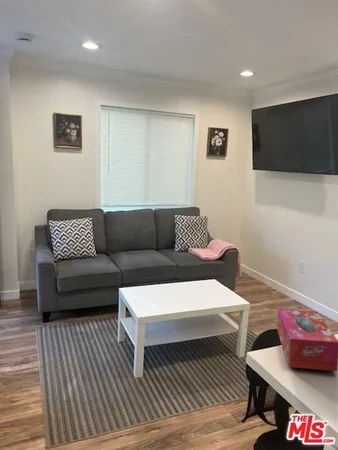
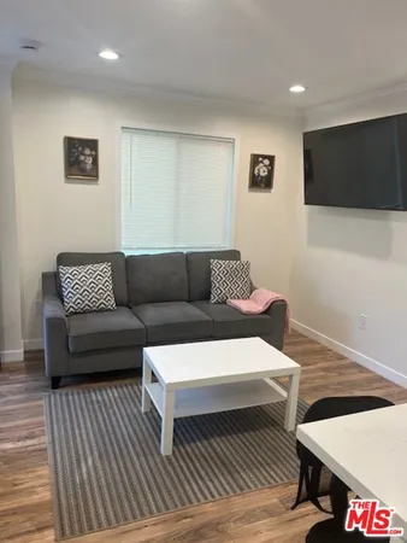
- tissue box (304, 336)
